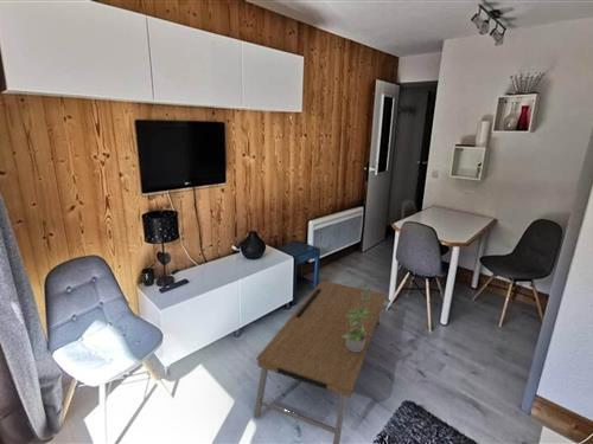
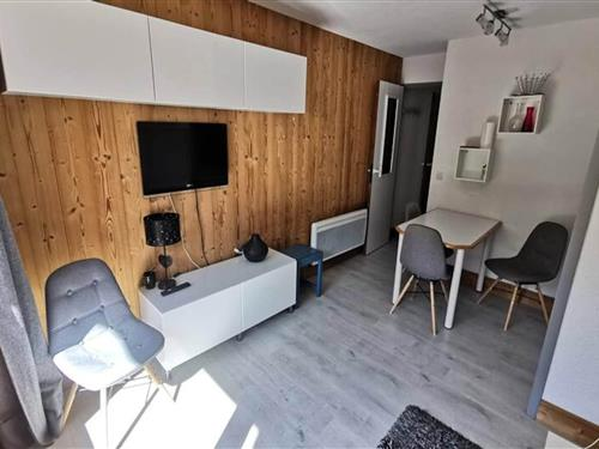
- coffee table (331, 339)
- potted plant (353, 315)
